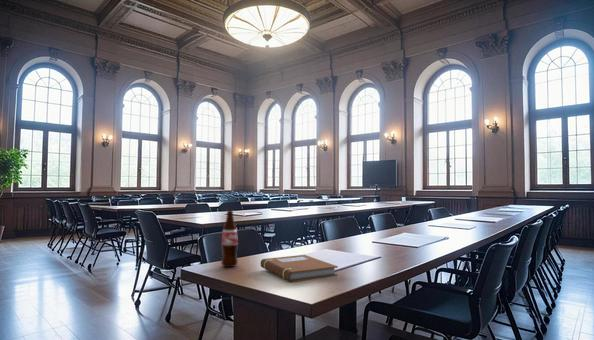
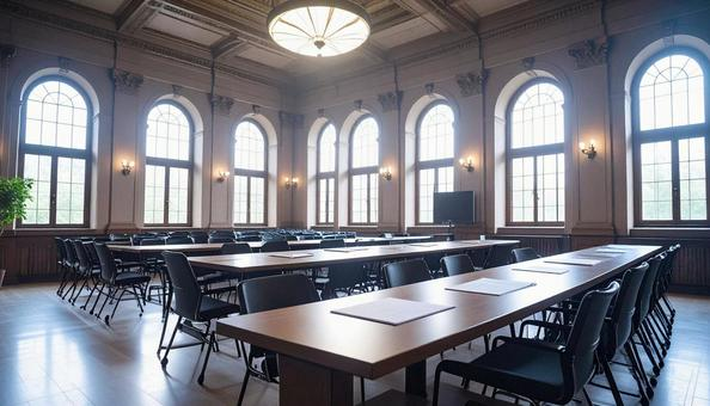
- bottle (229, 238)
- notebook (296, 266)
